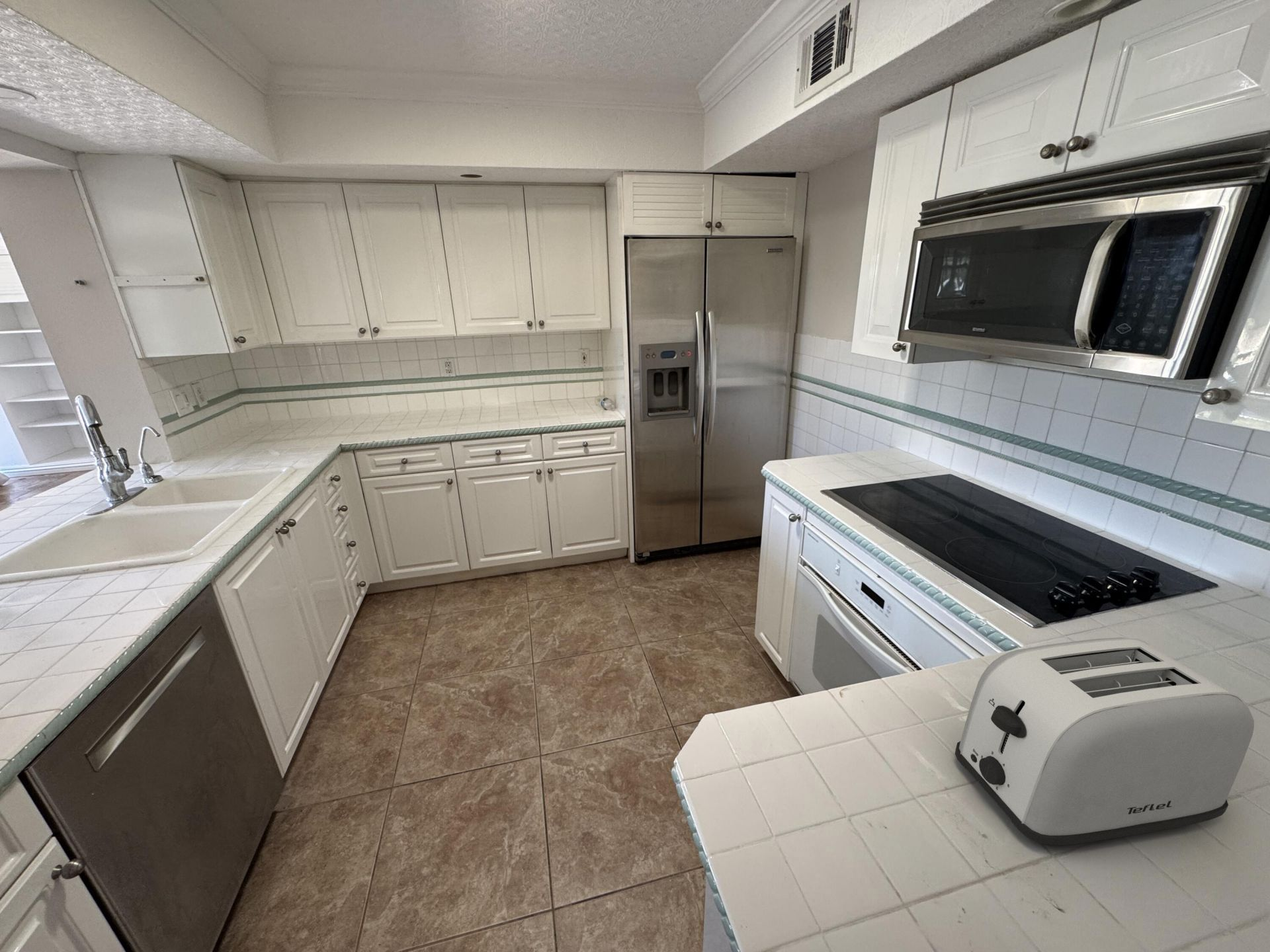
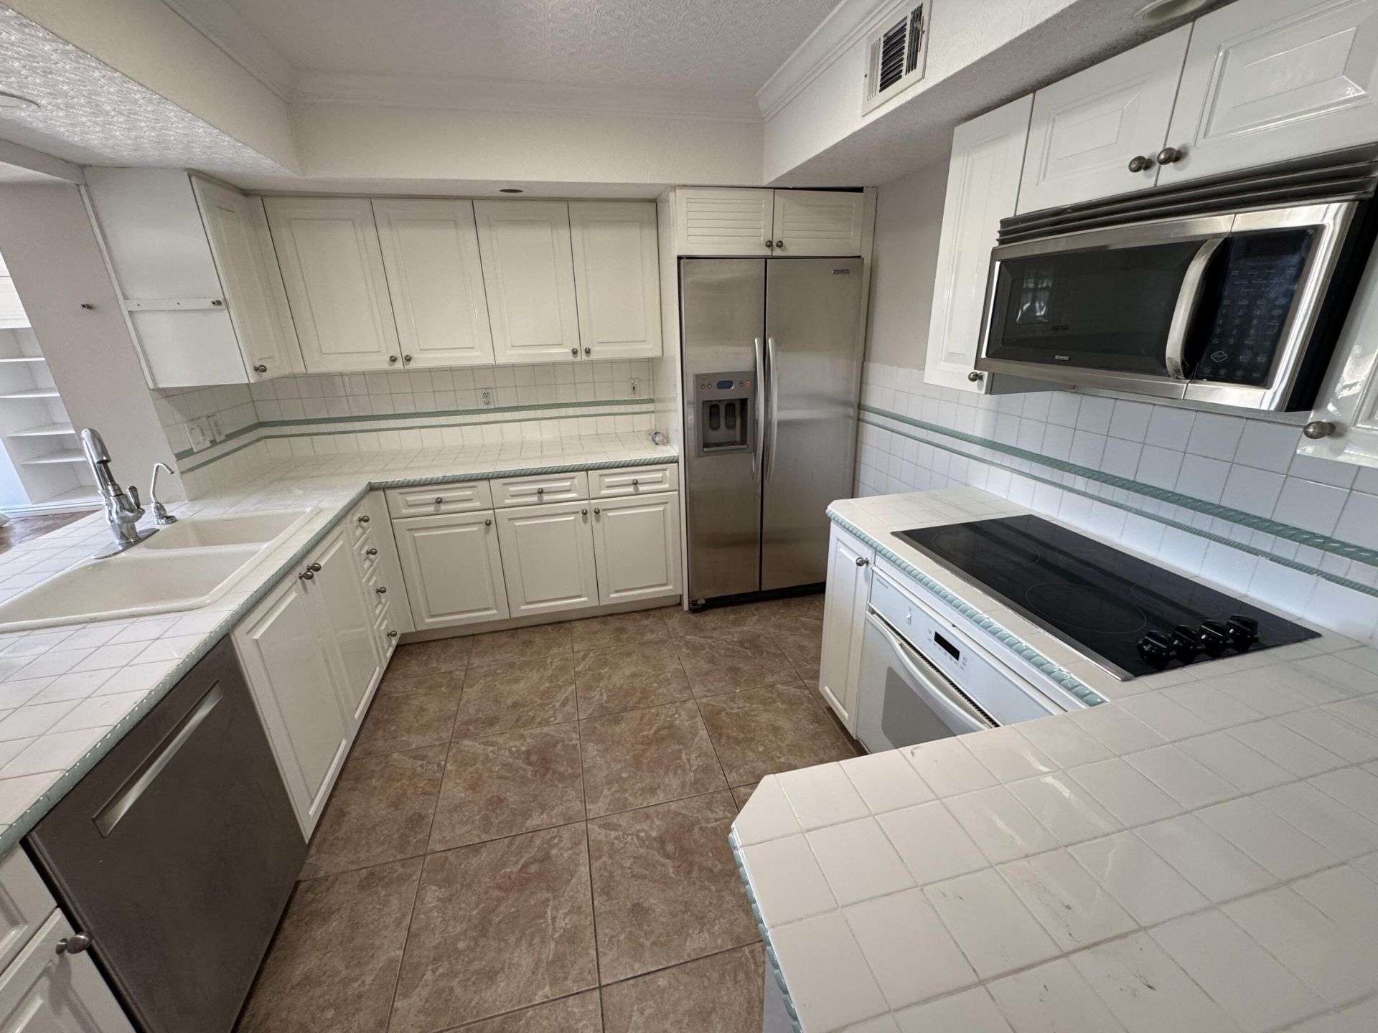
- toaster (1093, 730)
